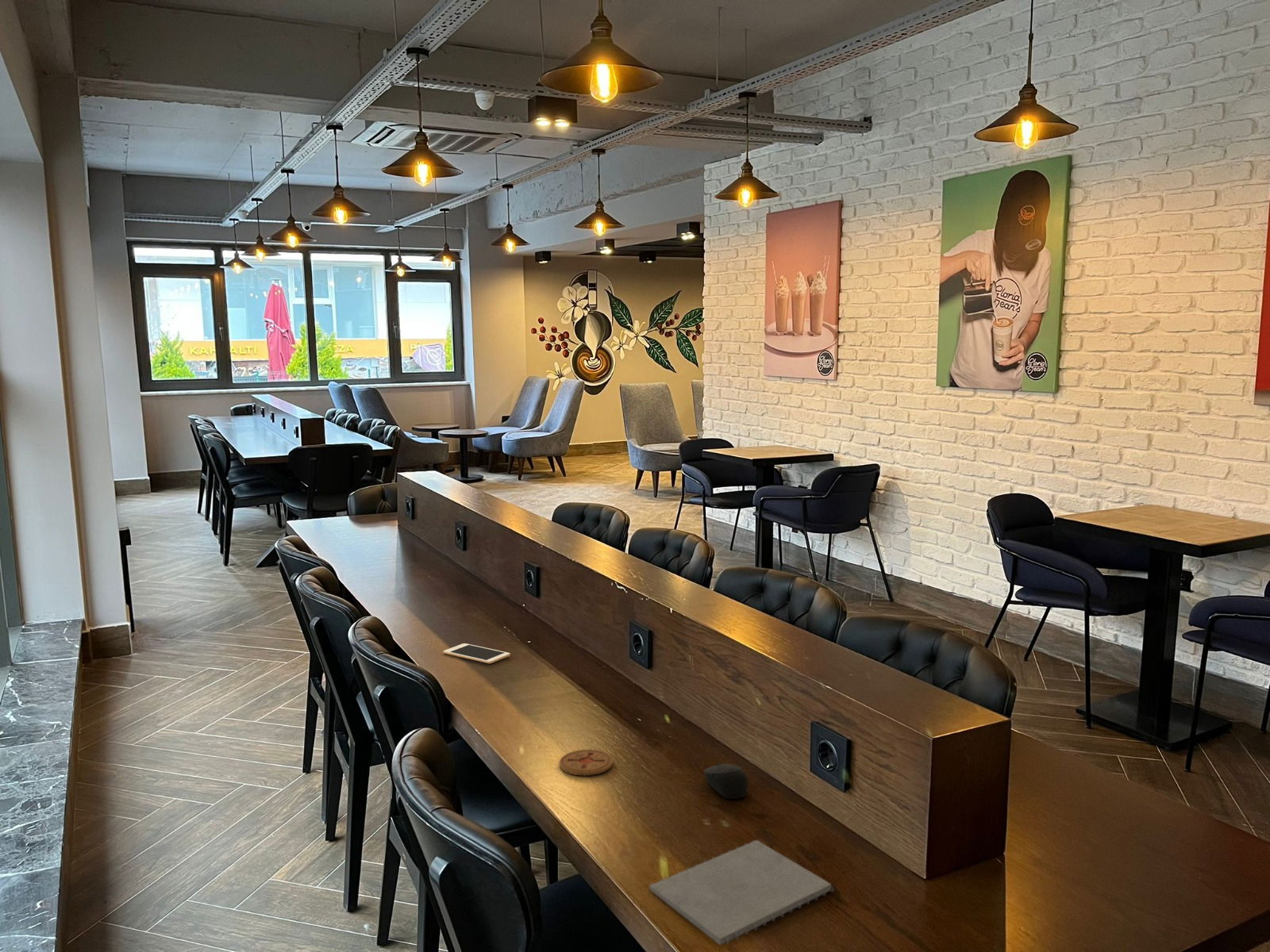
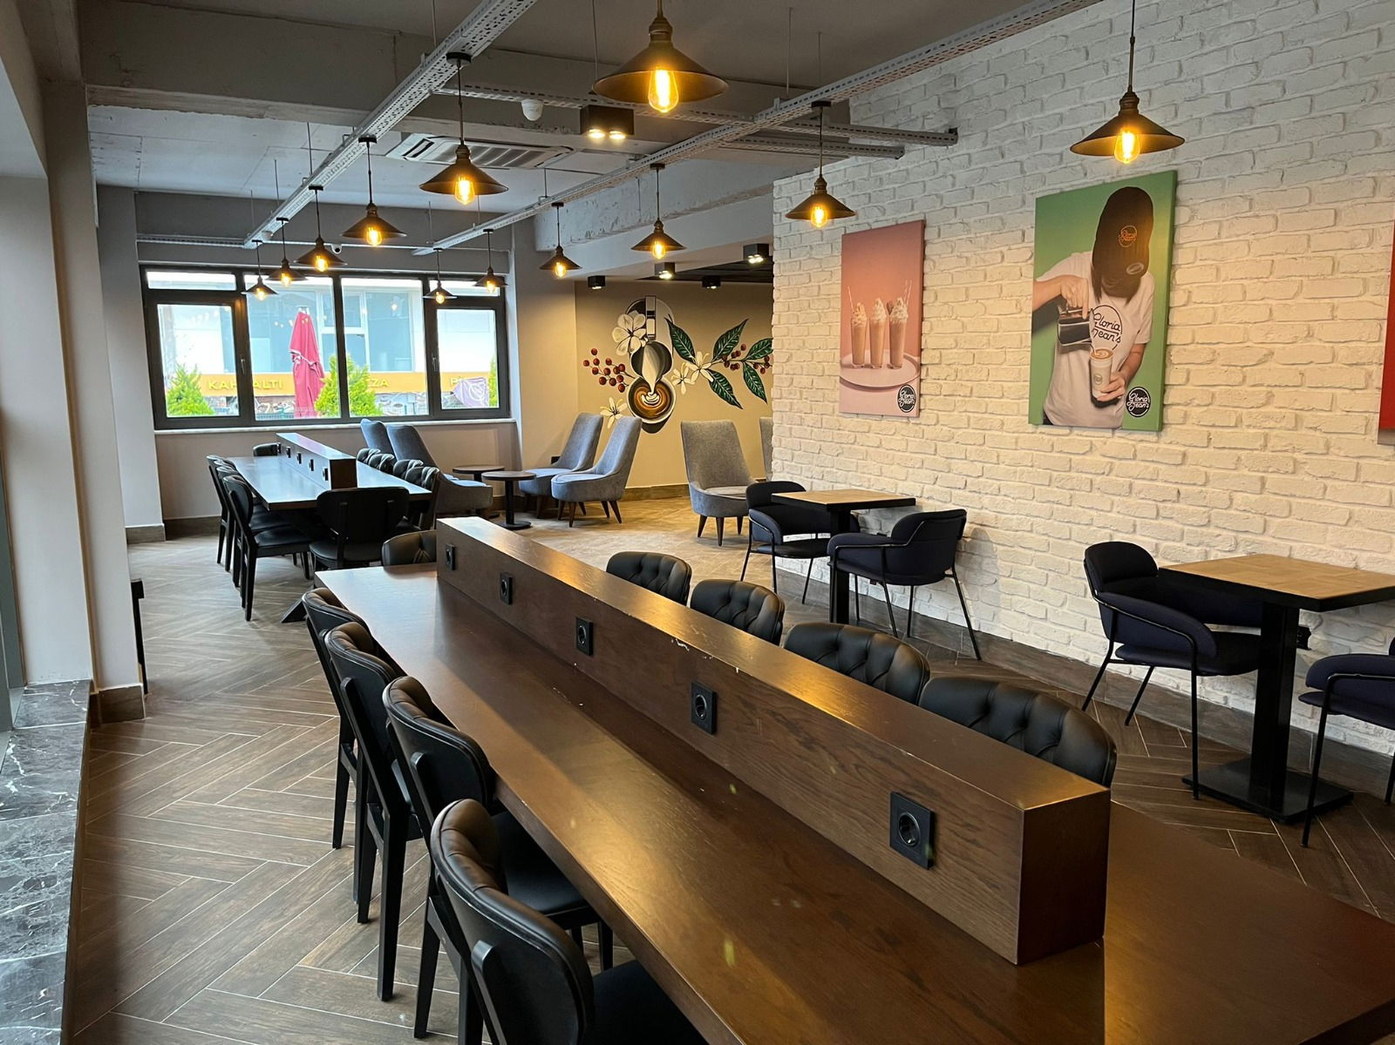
- computer mouse (725, 776)
- cell phone (476, 653)
- notepad (740, 888)
- coaster (586, 762)
